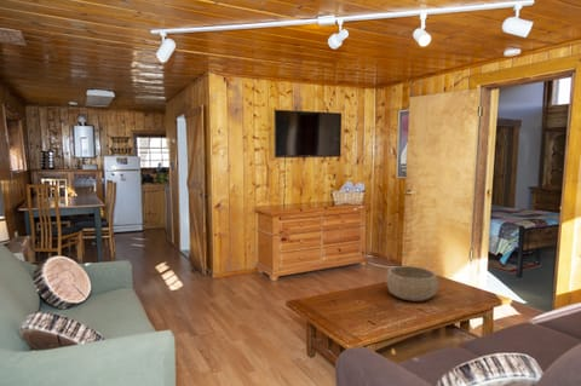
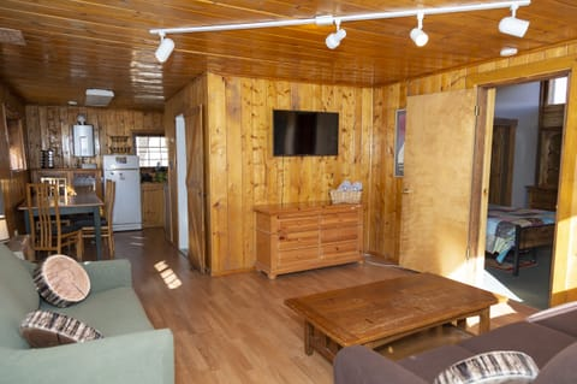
- decorative bowl (410, 283)
